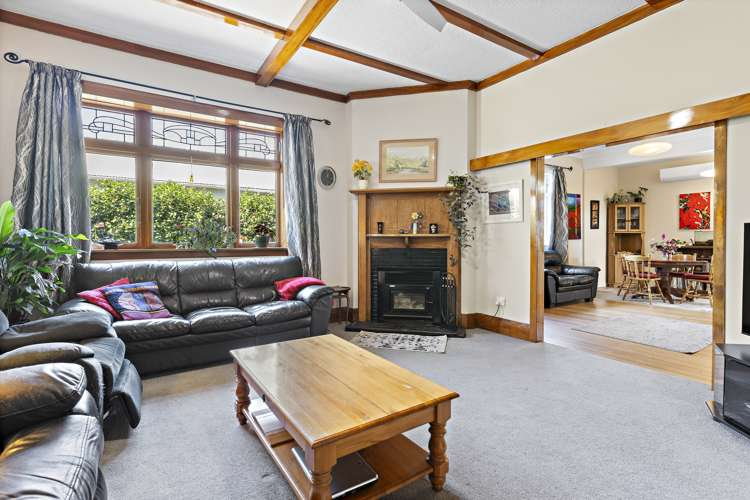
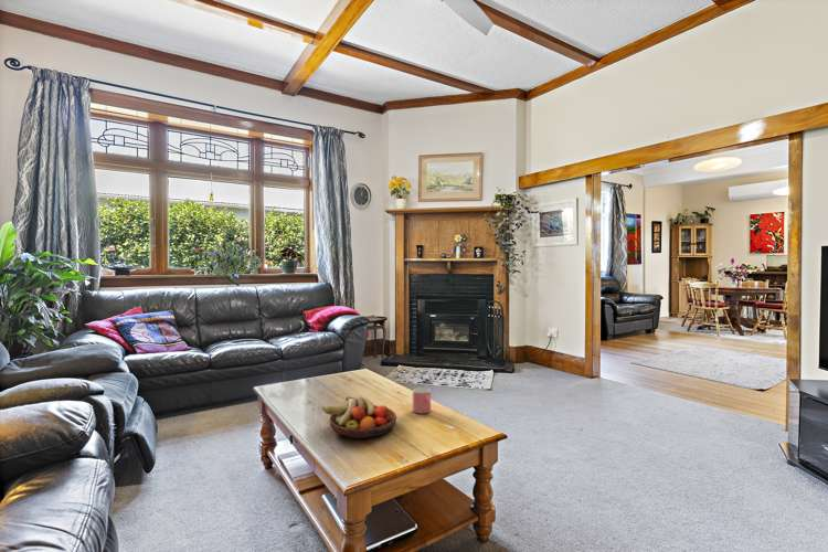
+ fruit bowl (362, 413)
+ mug (423, 401)
